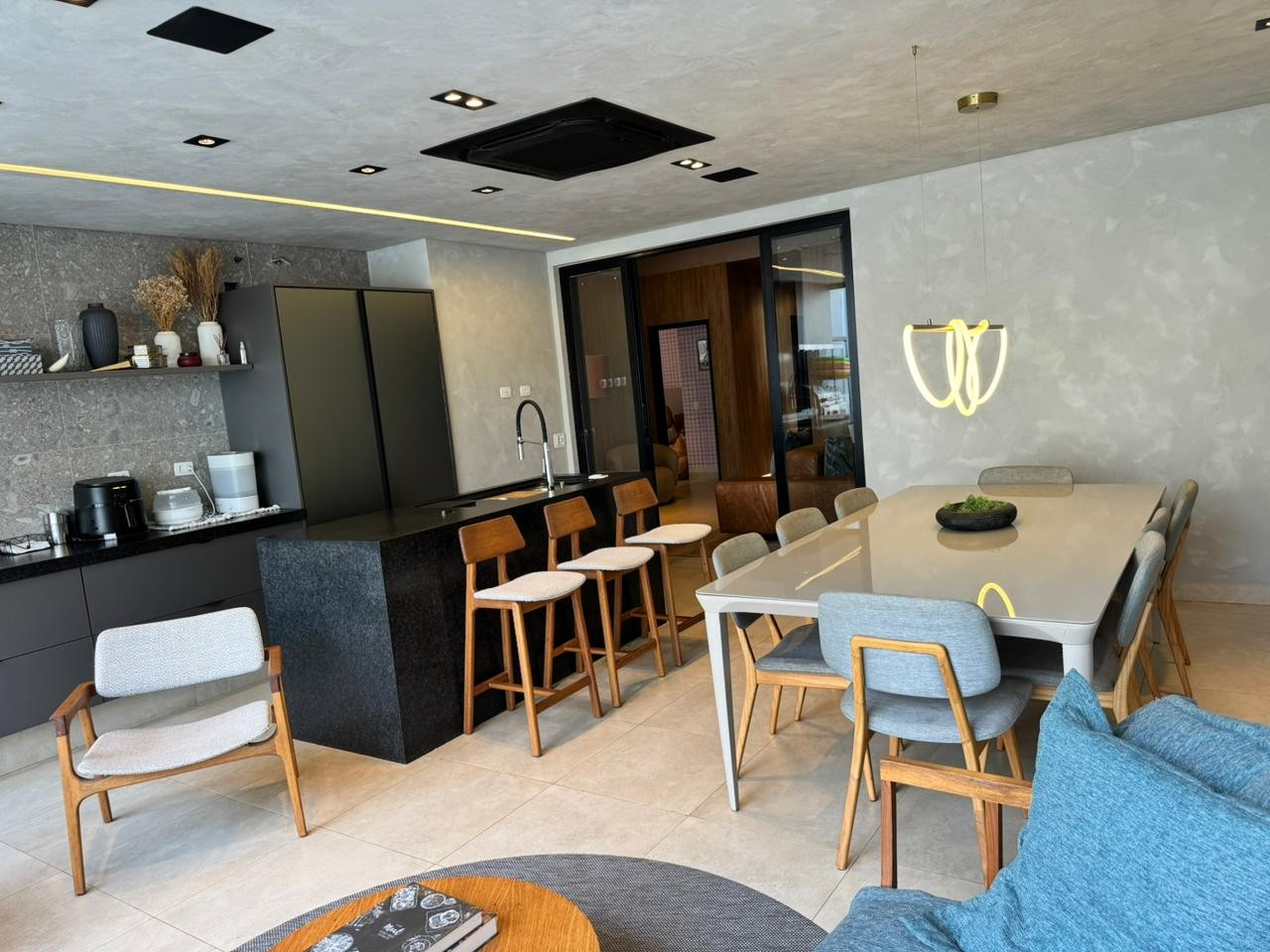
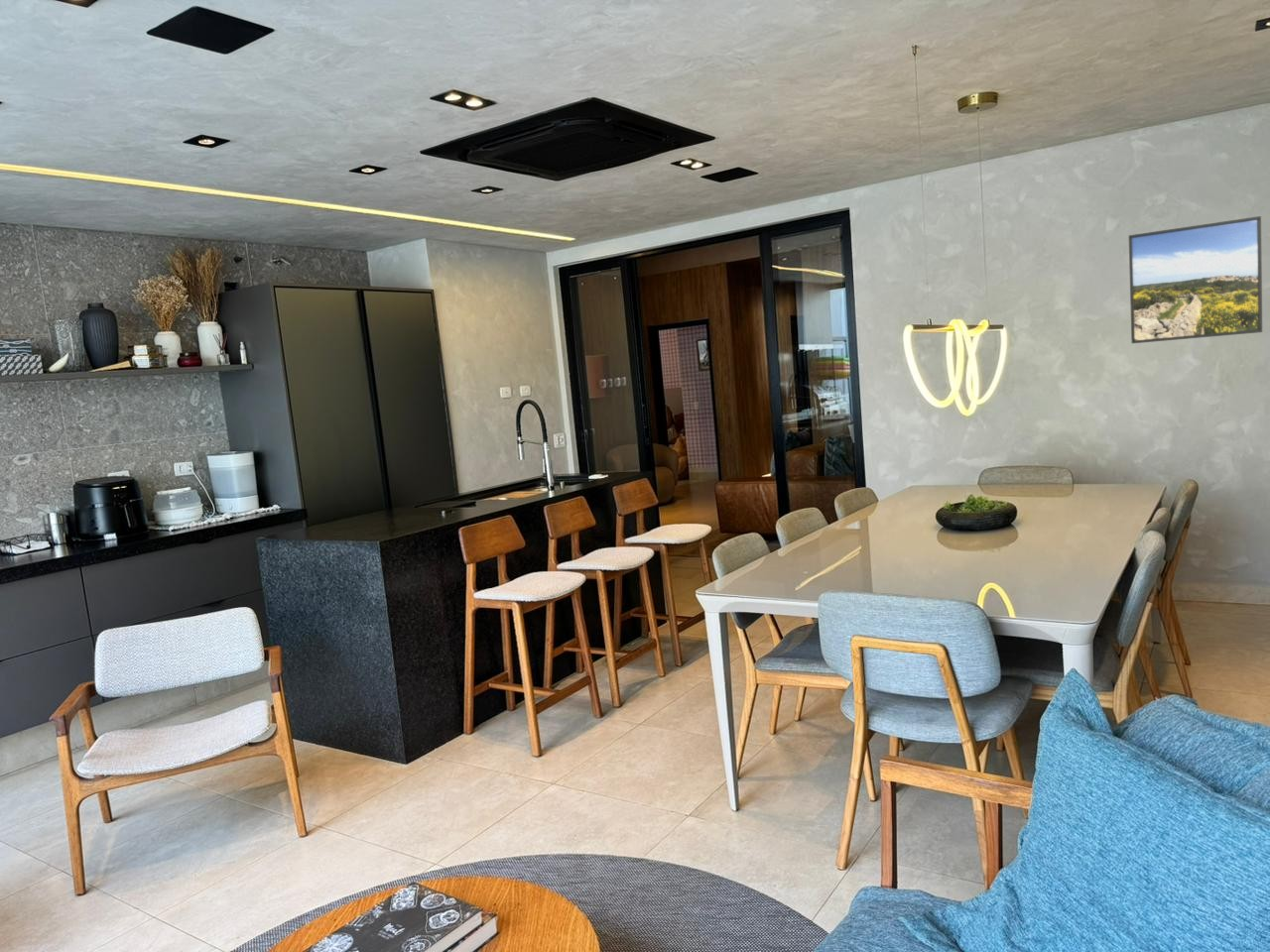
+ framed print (1194, 282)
